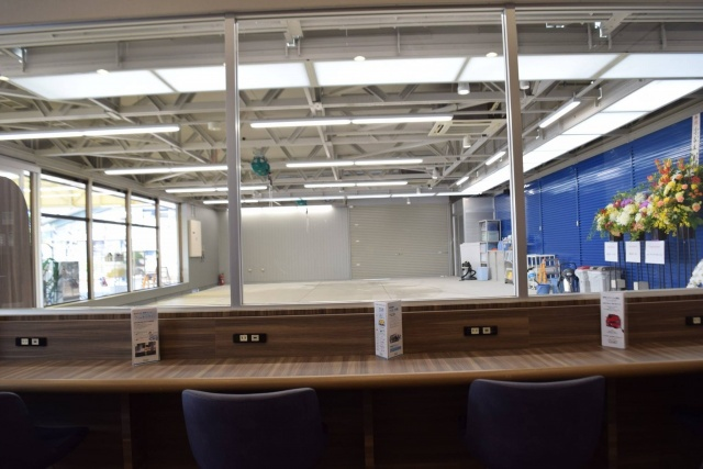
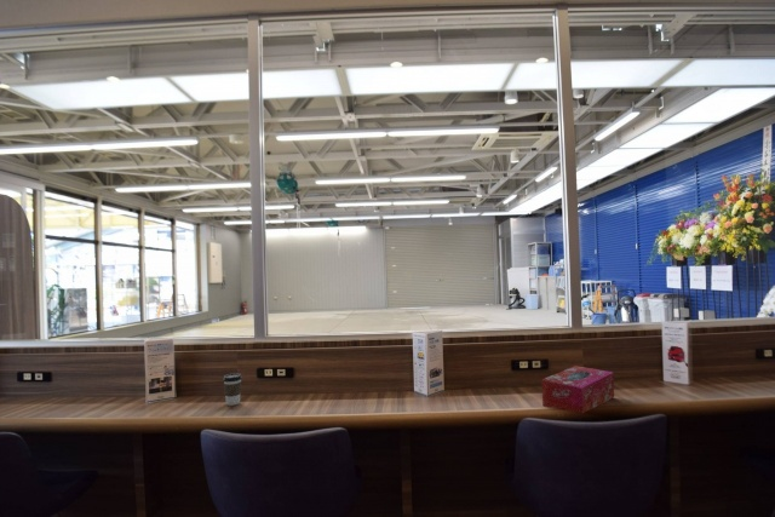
+ tissue box (579, 387)
+ coffee cup (232, 389)
